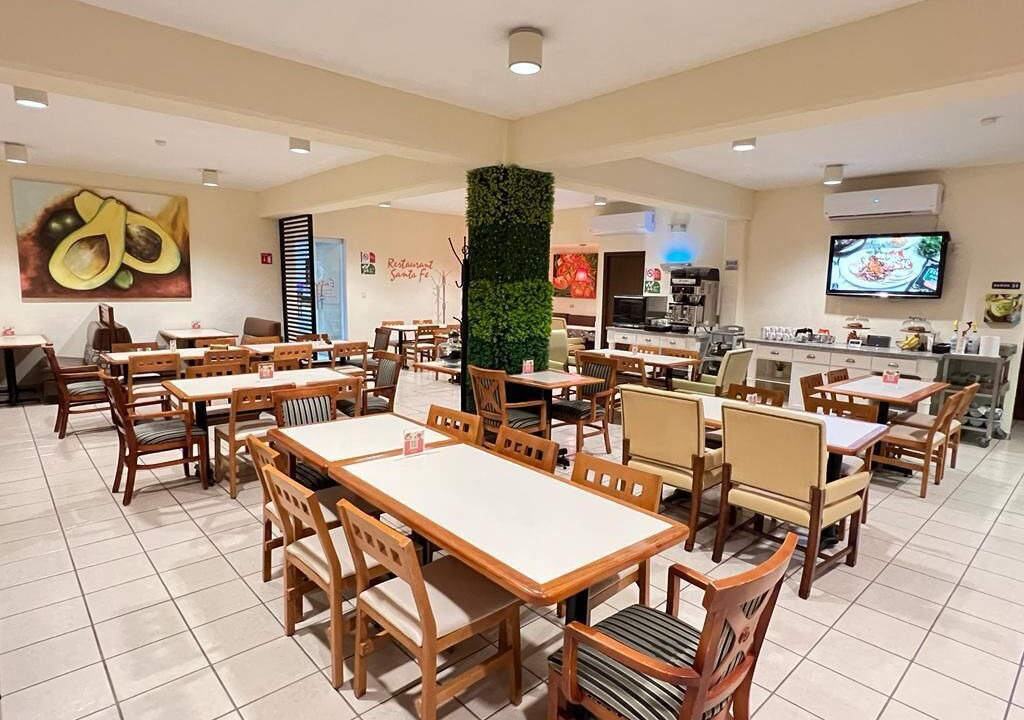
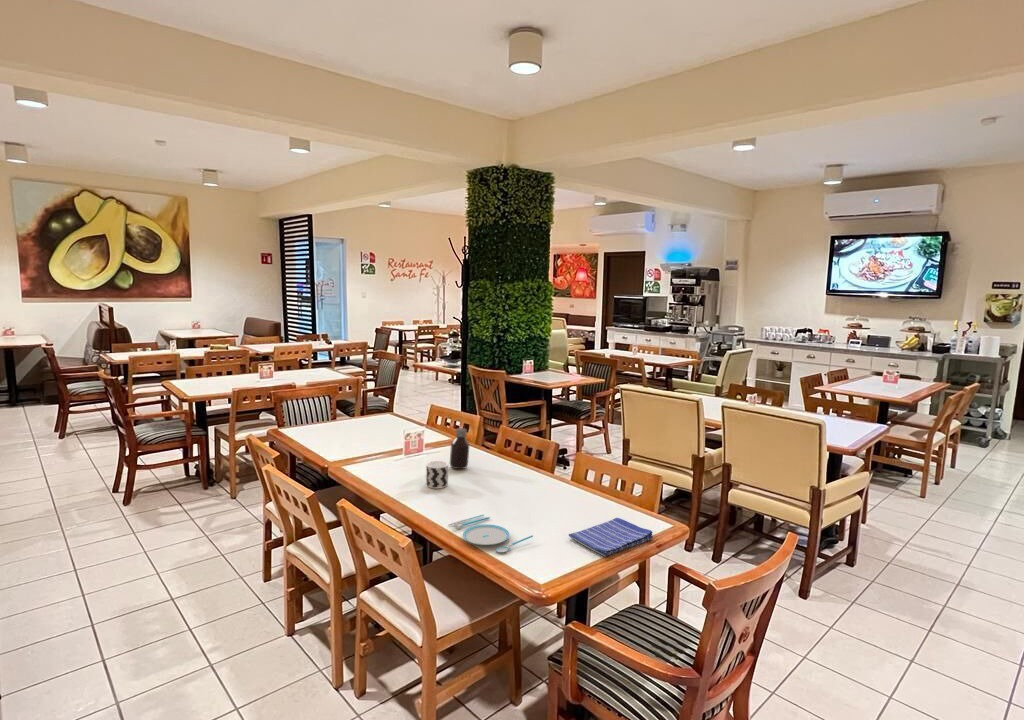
+ dish towel (611, 534)
+ bottle (459, 448)
+ plate (487, 532)
+ cup (435, 473)
